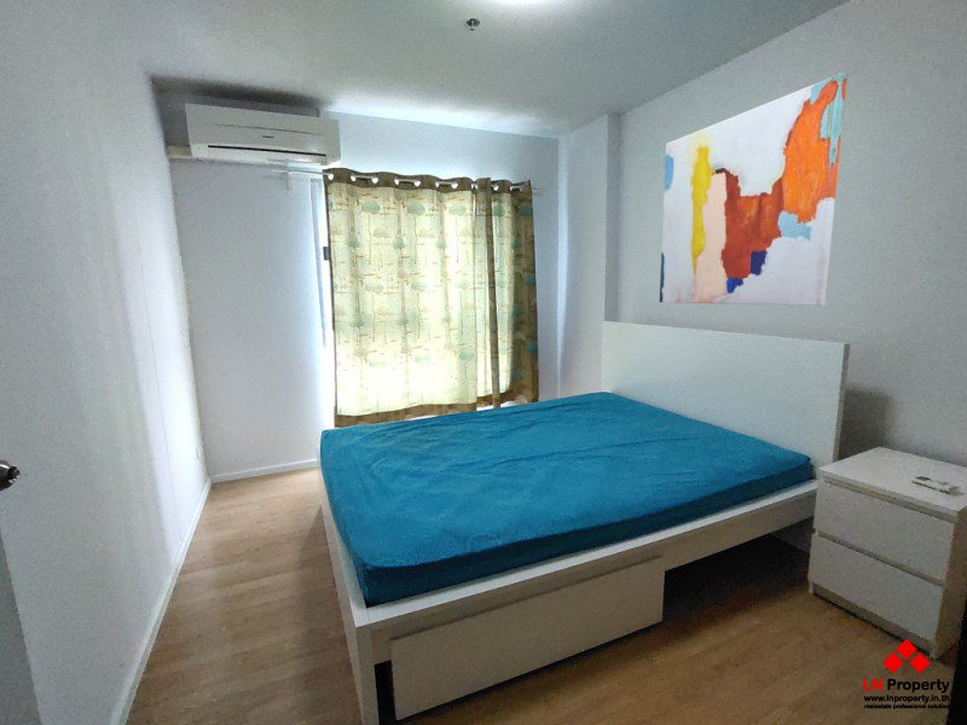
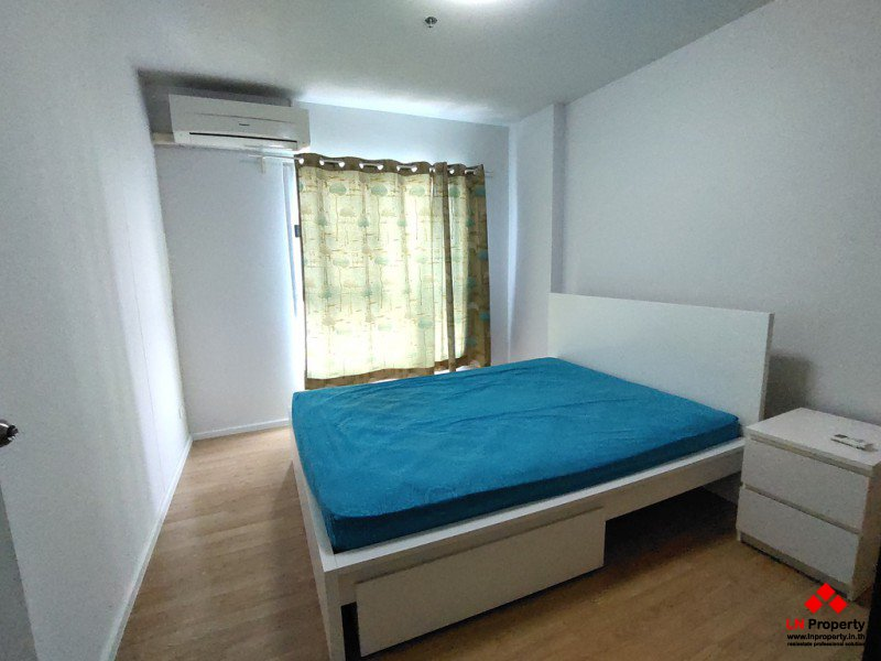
- wall art (733, 211)
